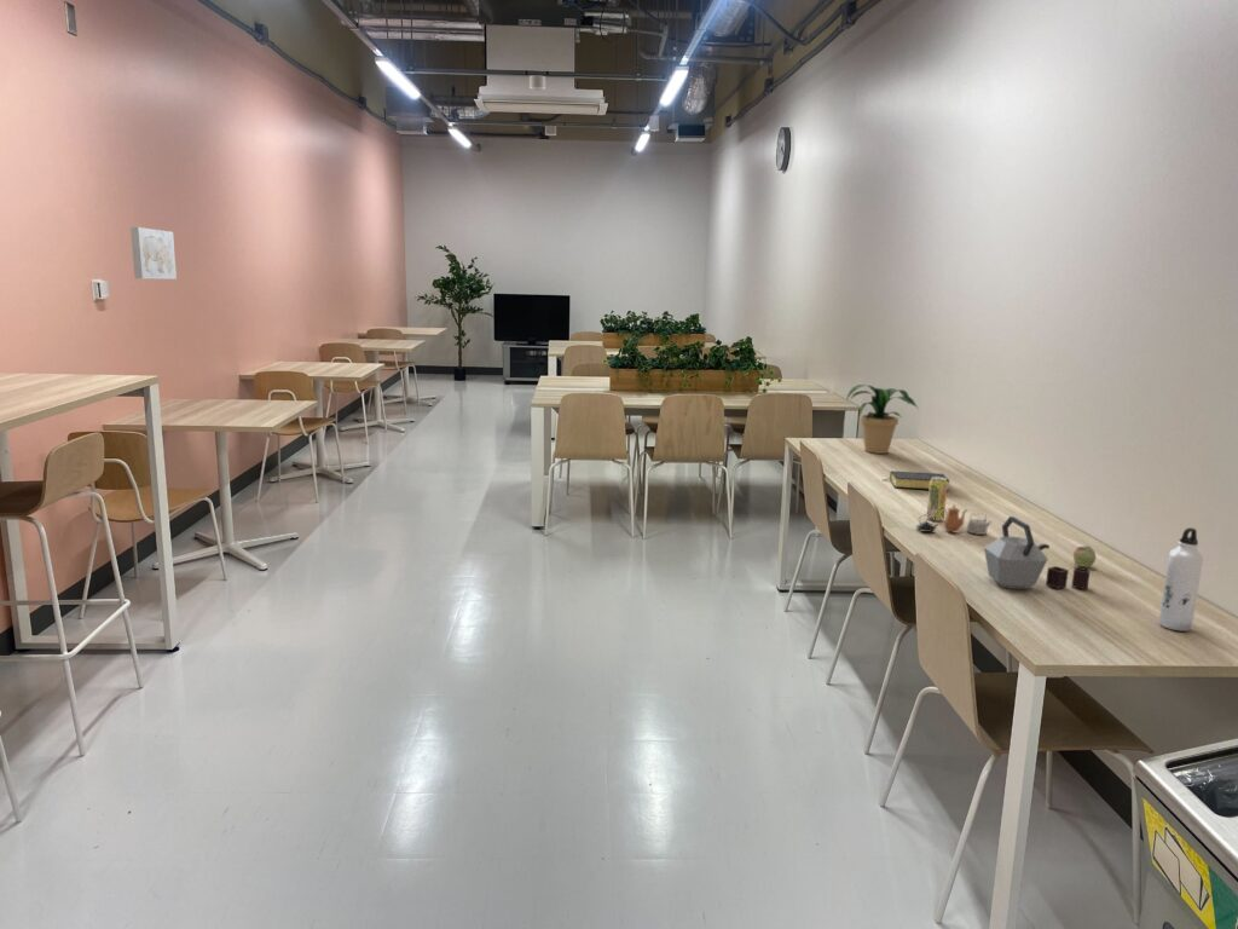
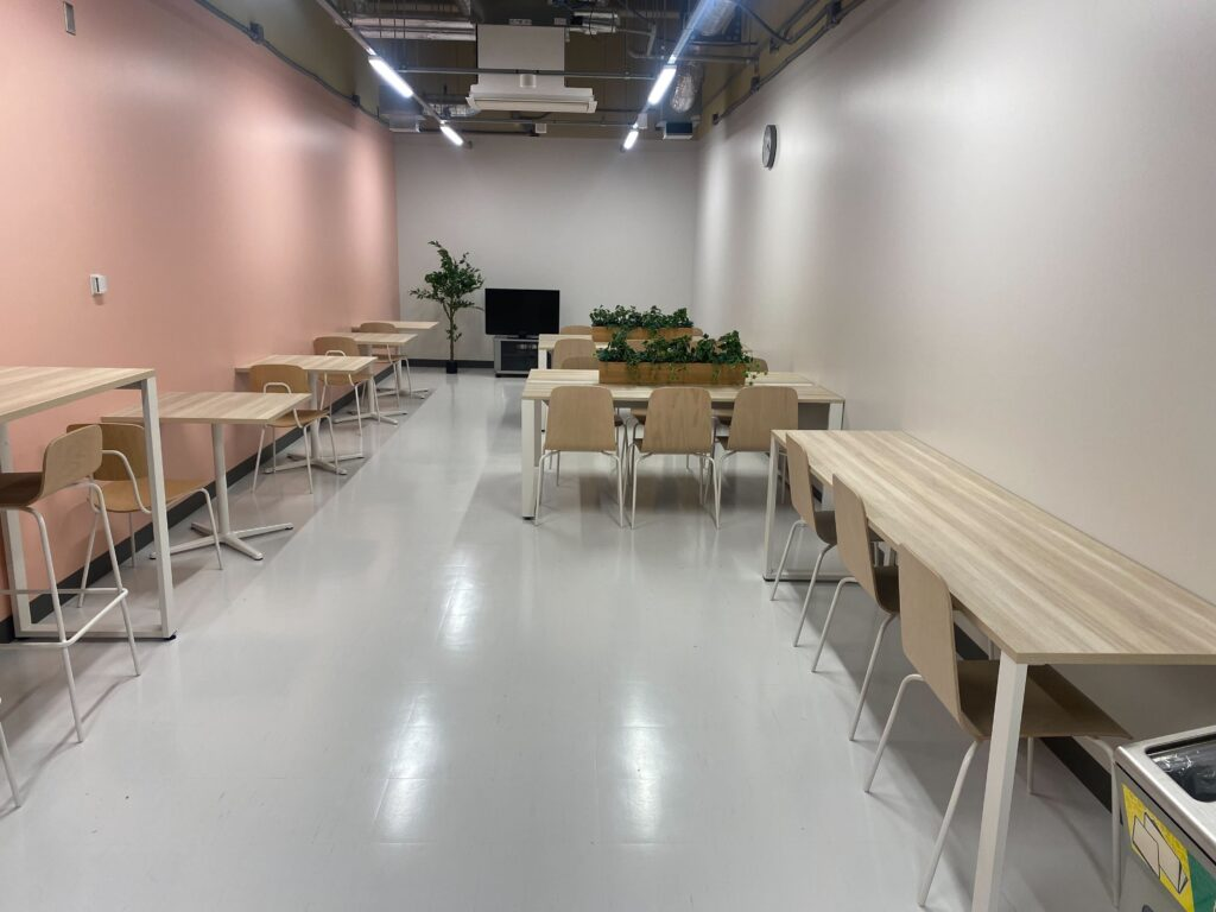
- wall art (154, 254)
- beverage can (937, 497)
- teapot (954, 518)
- bible (912, 480)
- apple (1083, 555)
- kettle (1042, 553)
- potted plant (878, 419)
- water bottle (1182, 577)
